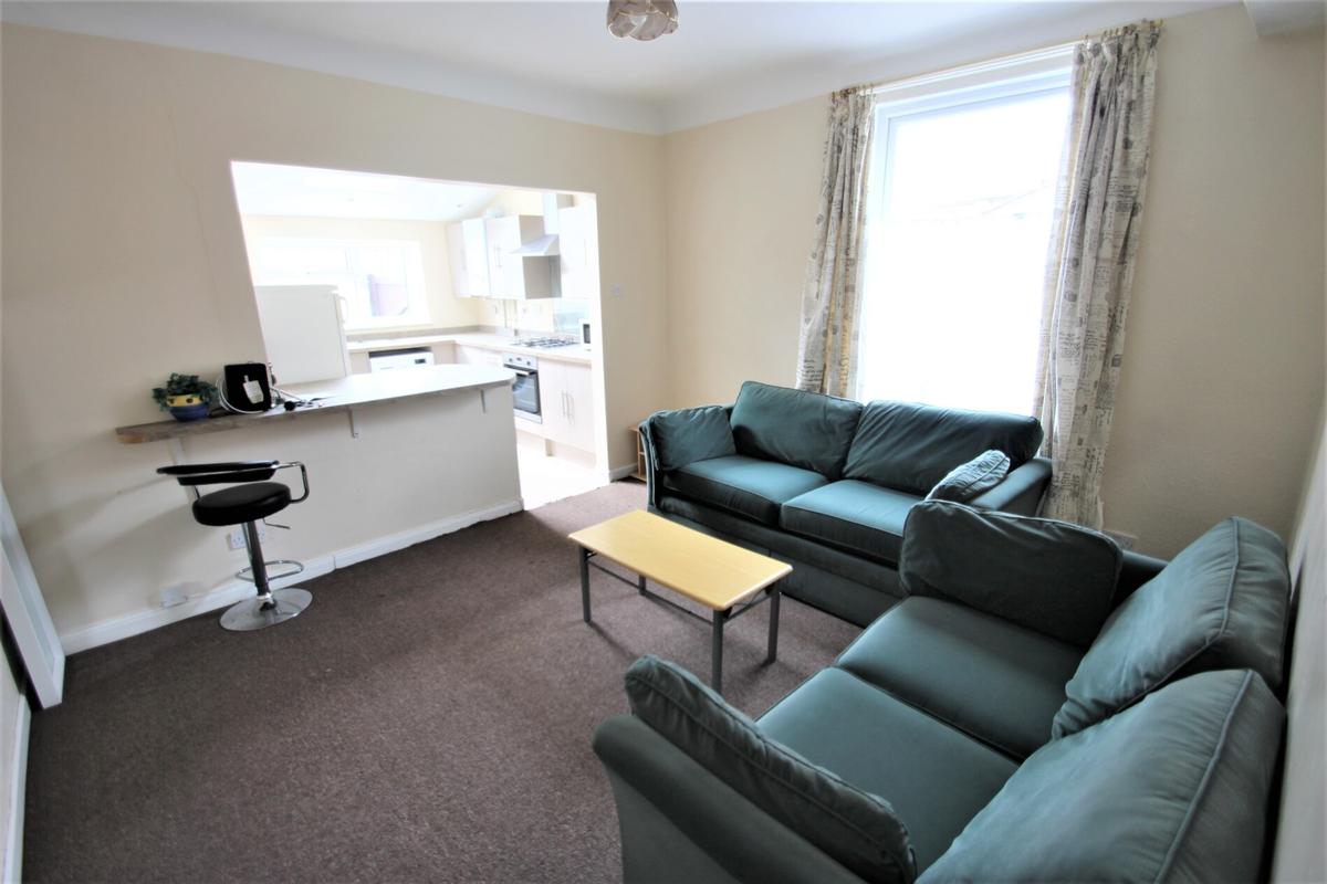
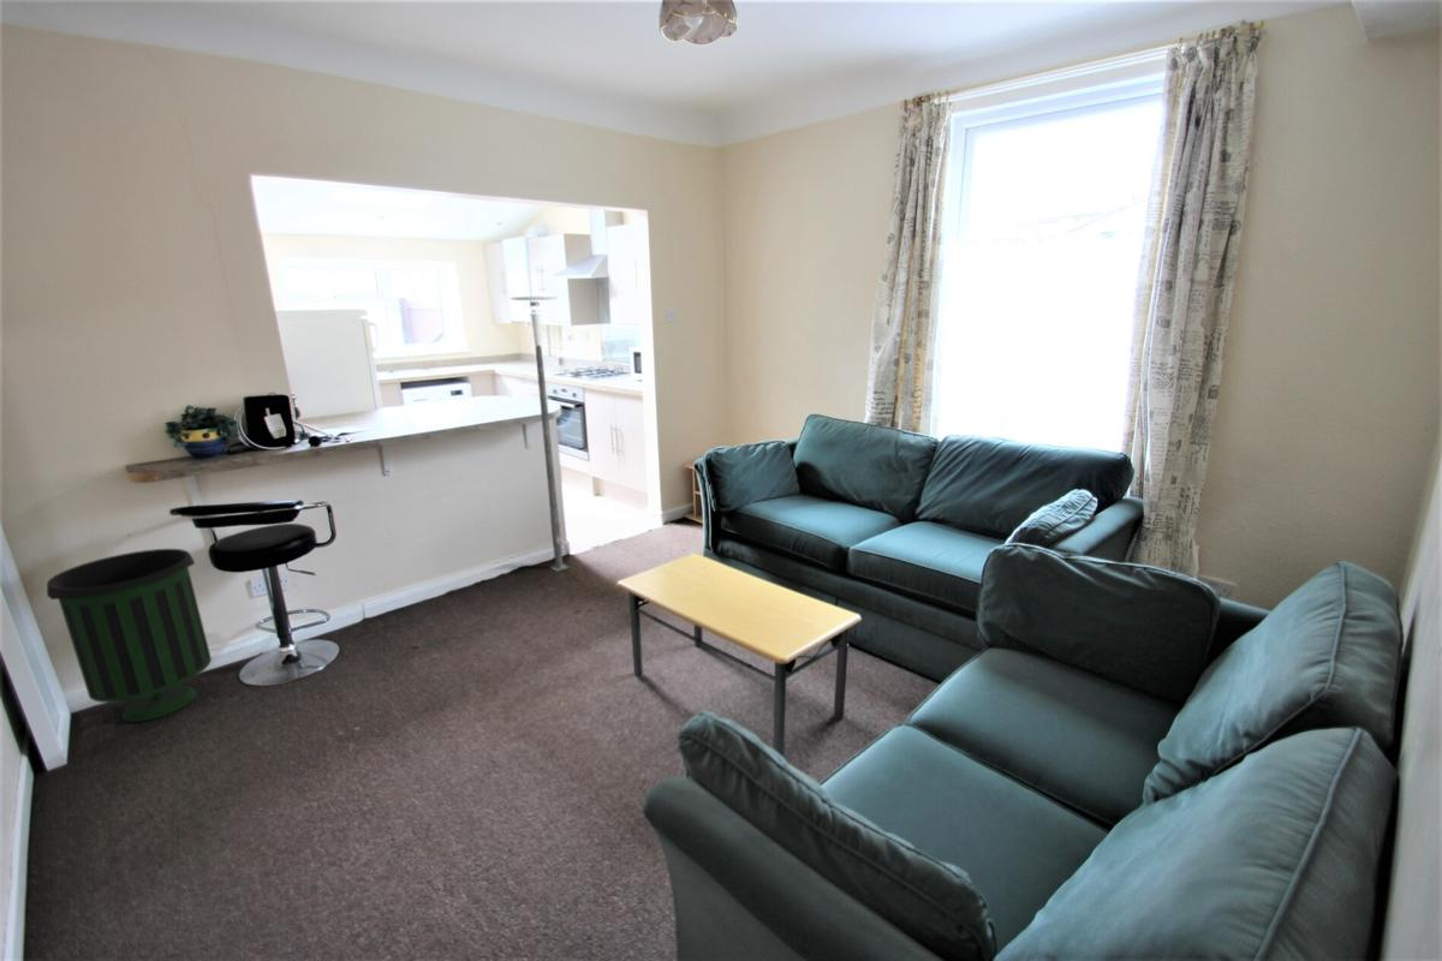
+ pole (547, 438)
+ trash can (142, 638)
